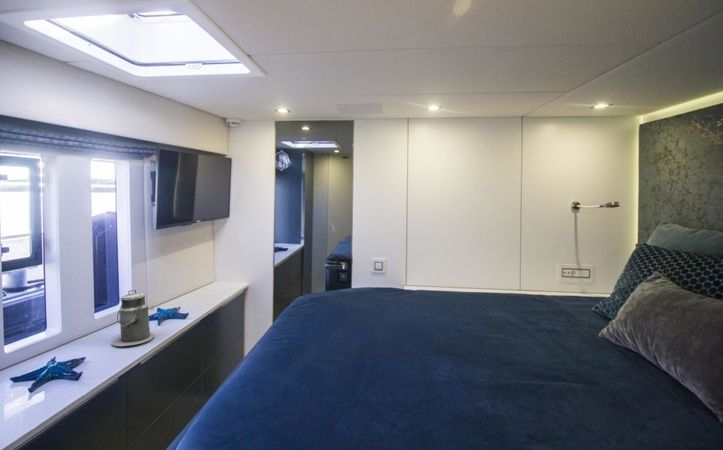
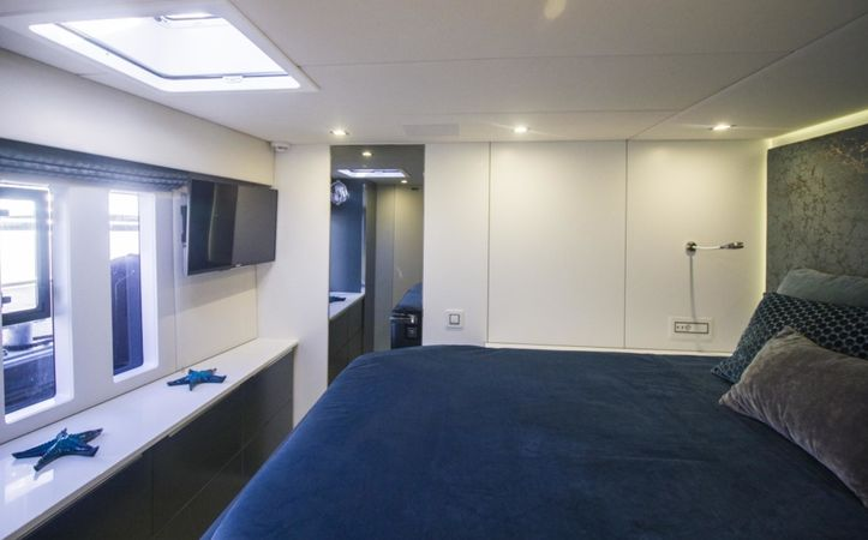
- canister (132, 315)
